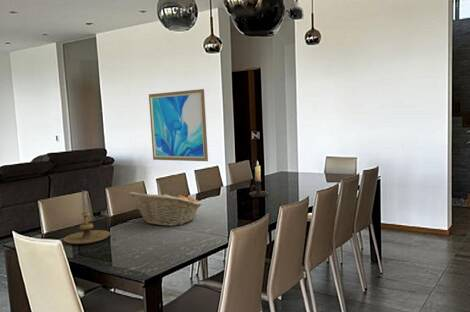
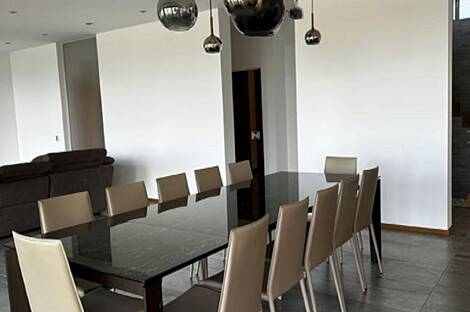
- candle holder (85, 214)
- candle holder (256, 178)
- fruit basket (165, 204)
- wall art (176, 126)
